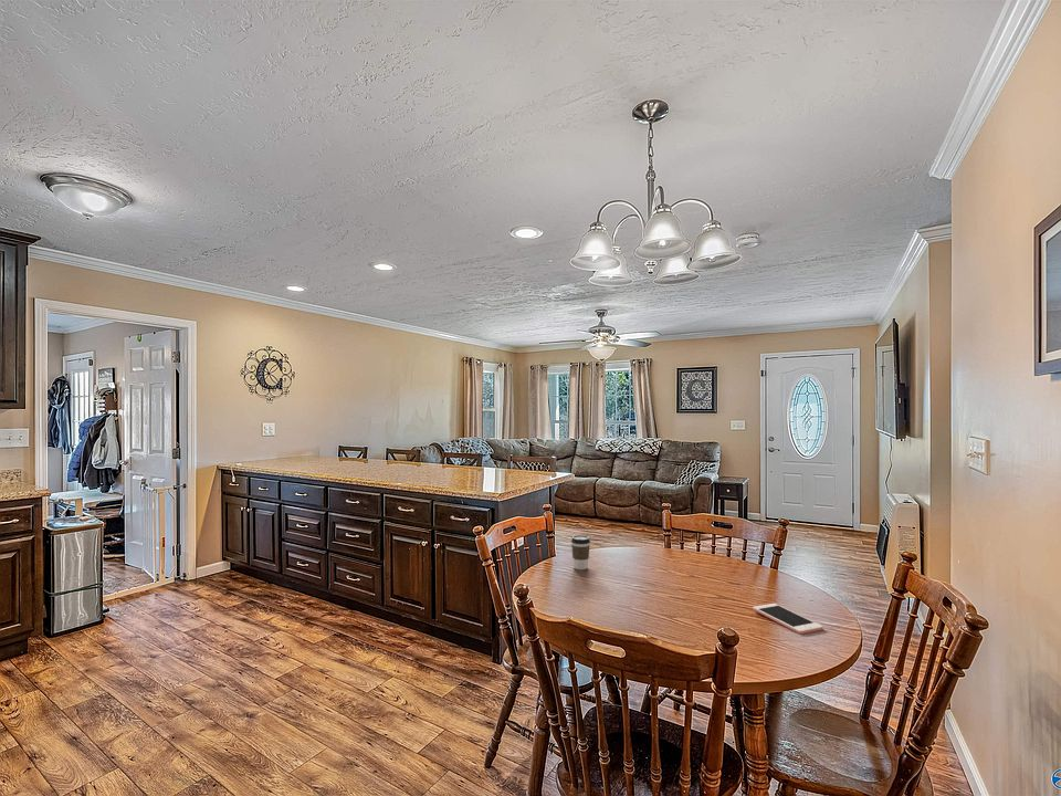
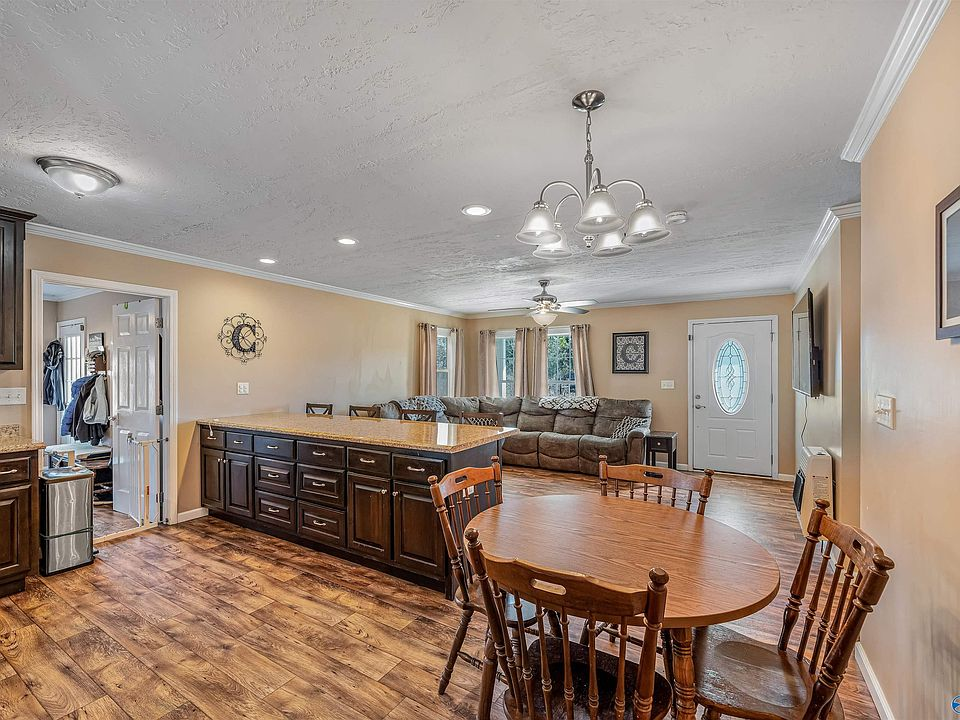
- cell phone (786, 617)
- coffee cup (580, 552)
